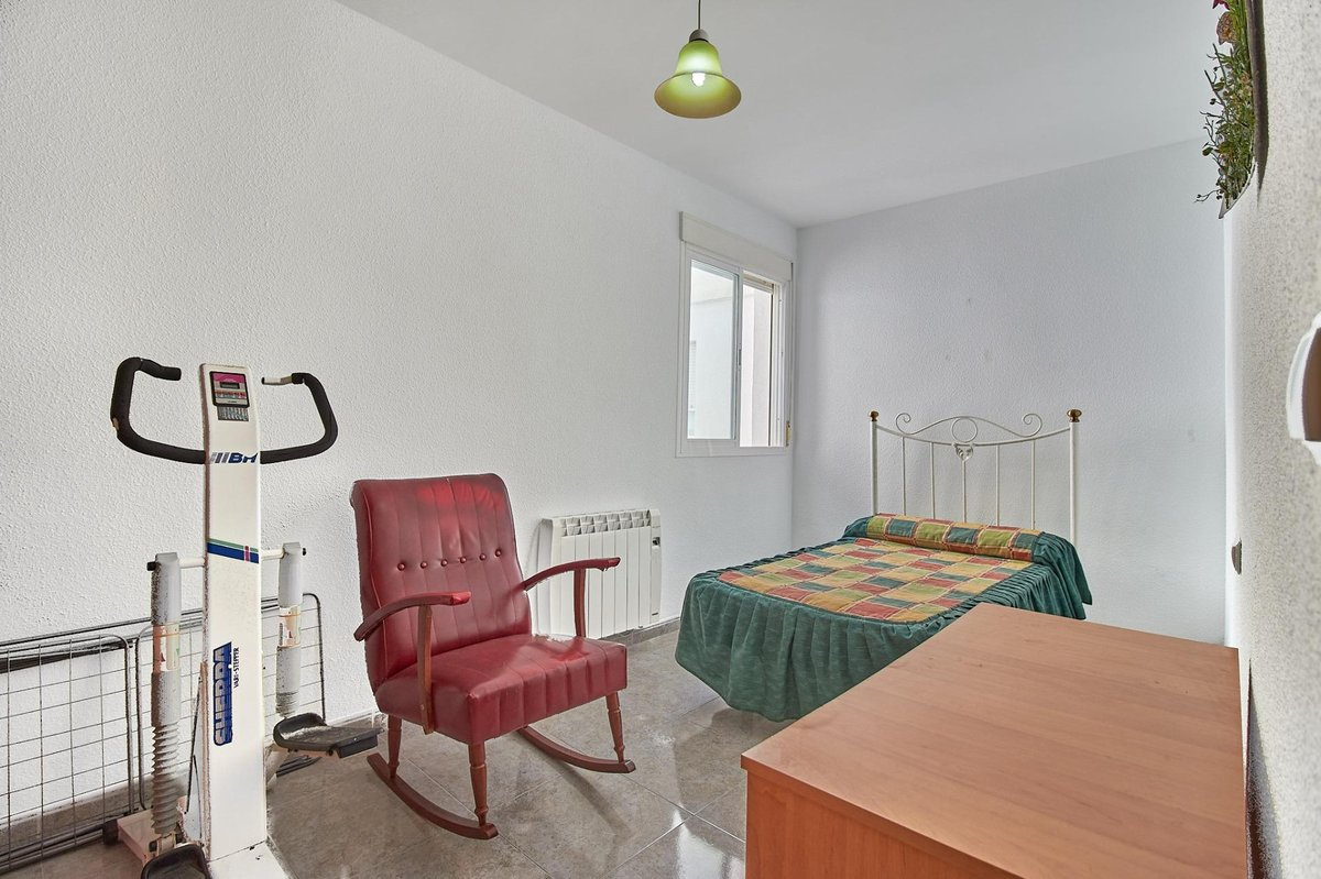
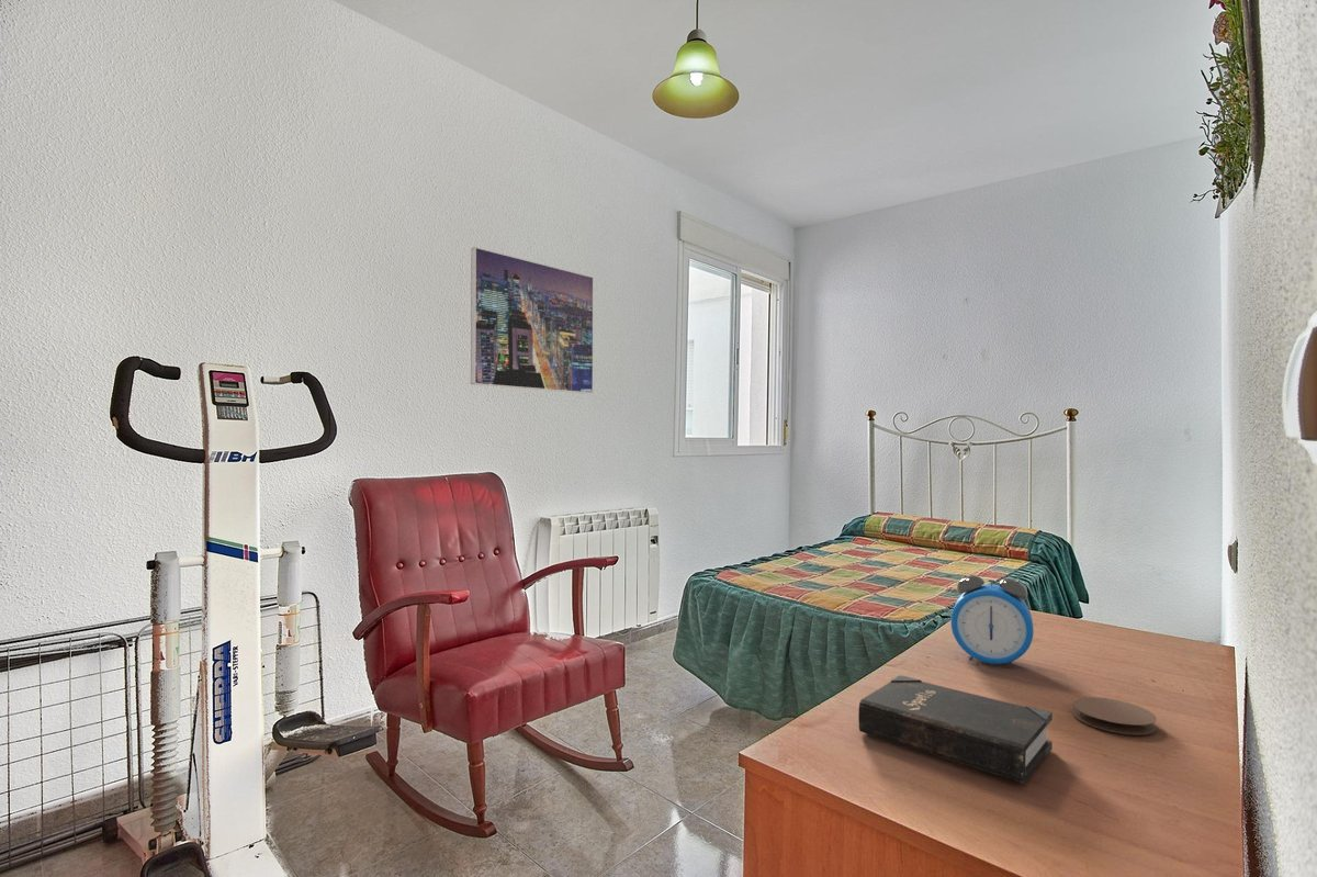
+ coaster (1113, 715)
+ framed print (537, 326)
+ alarm clock (991, 618)
+ hardback book (953, 723)
